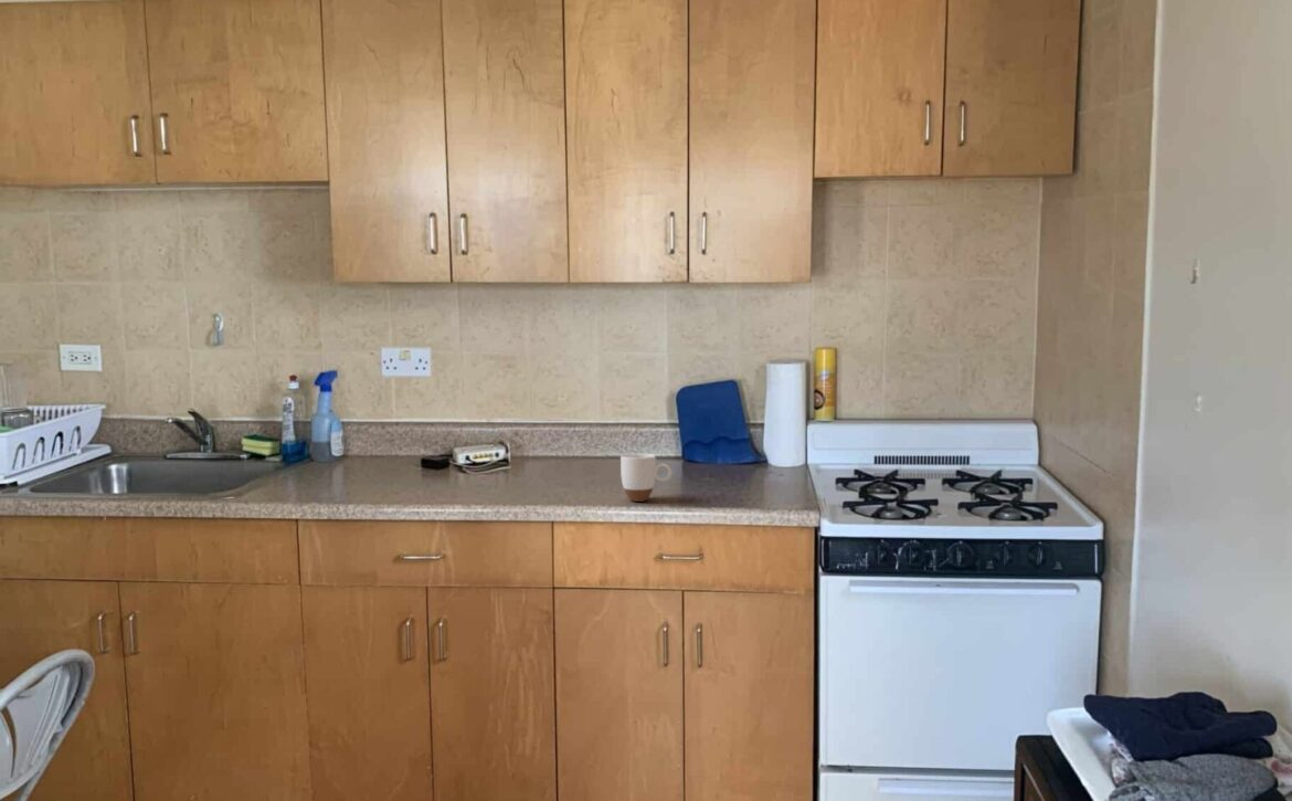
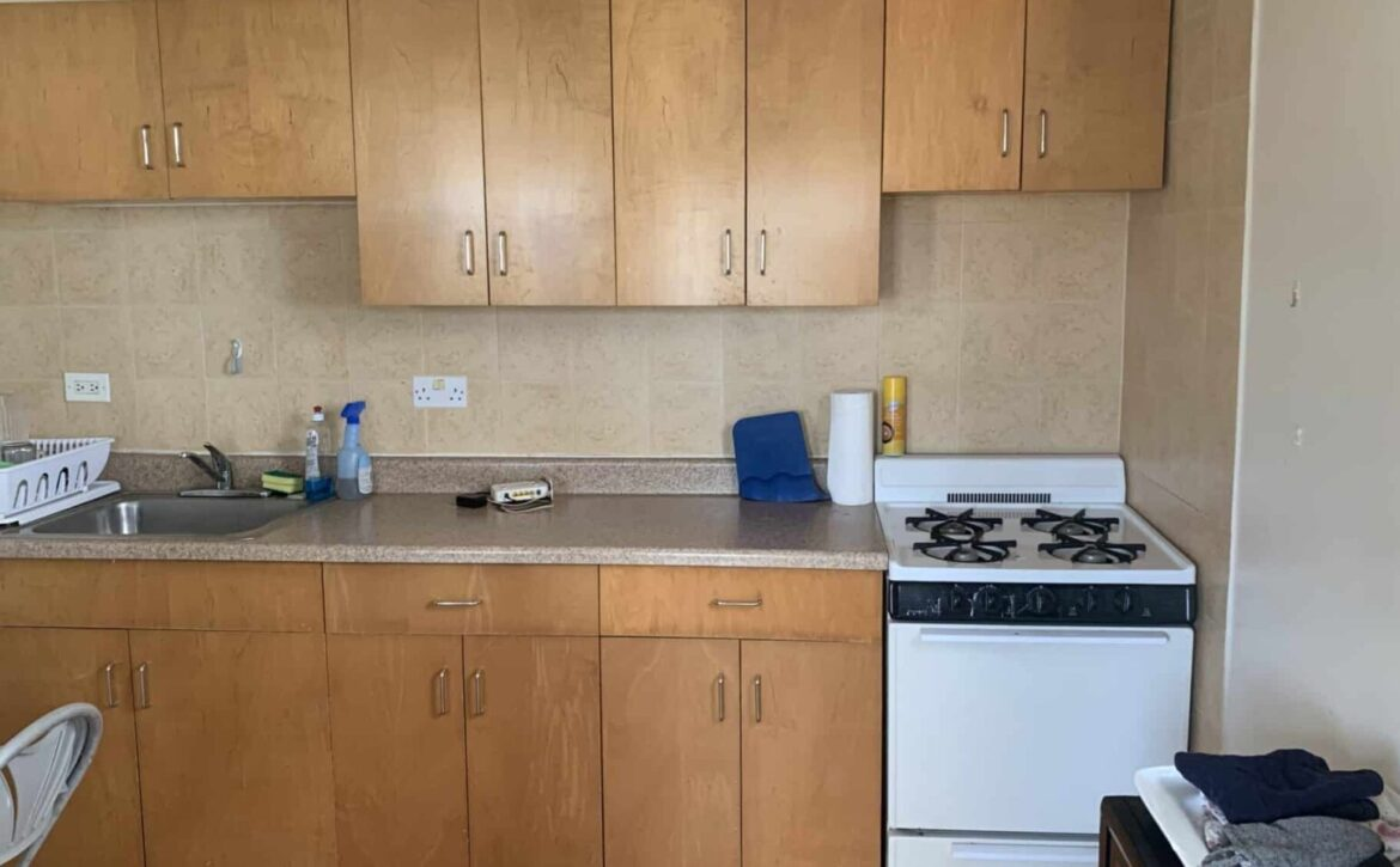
- mug (646, 477)
